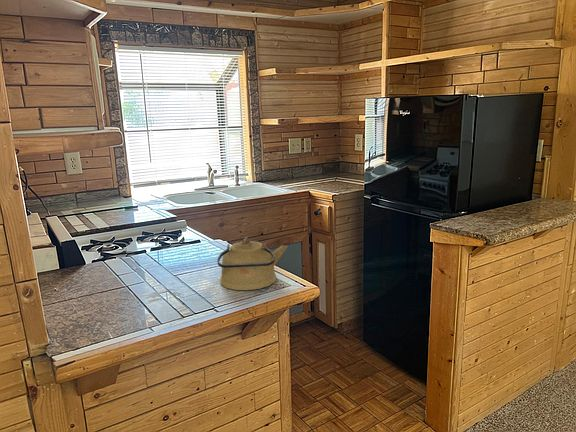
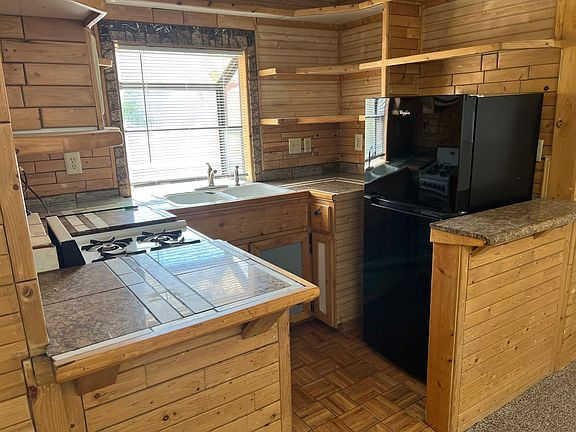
- kettle (253, 258)
